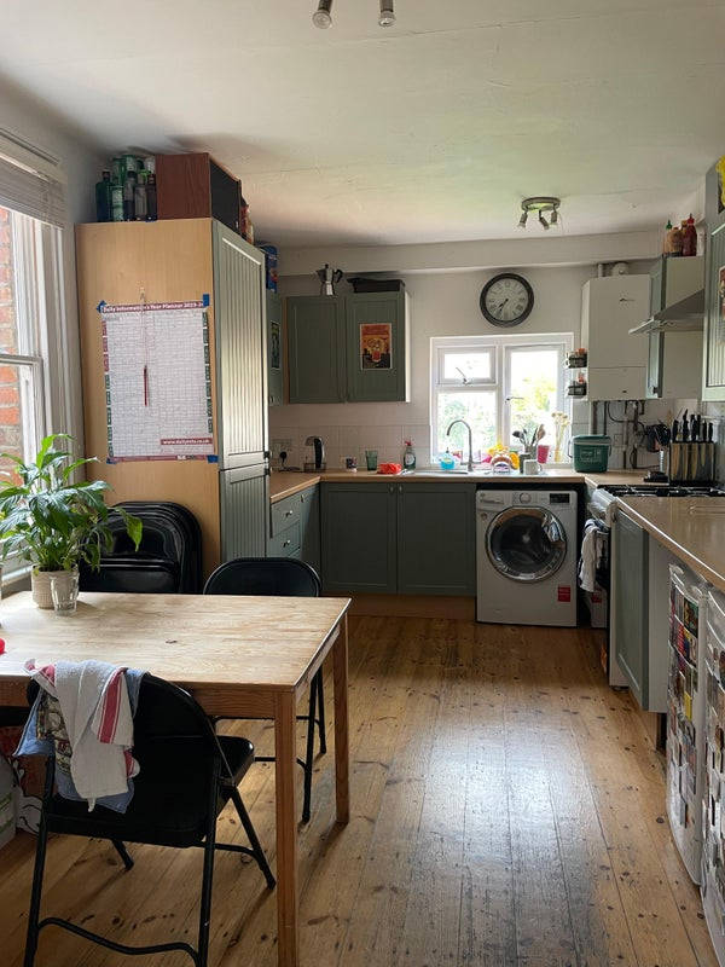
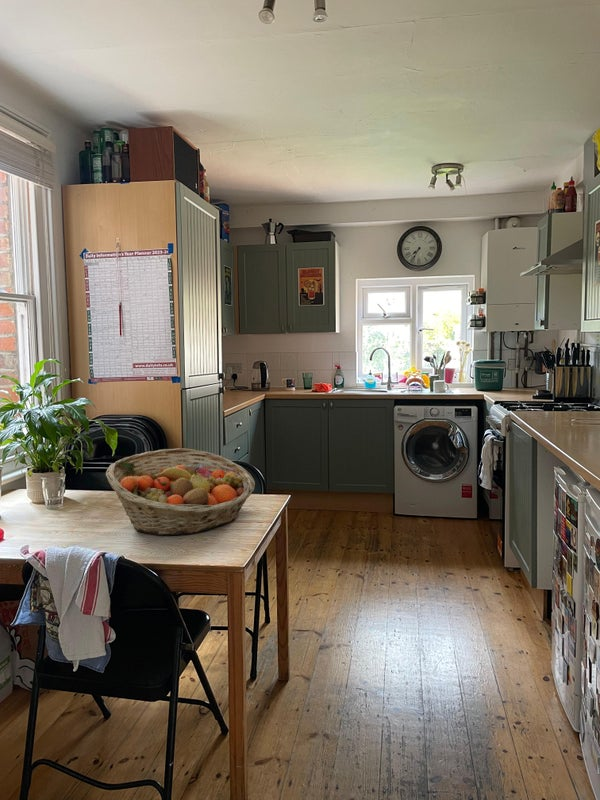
+ fruit basket (183, 488)
